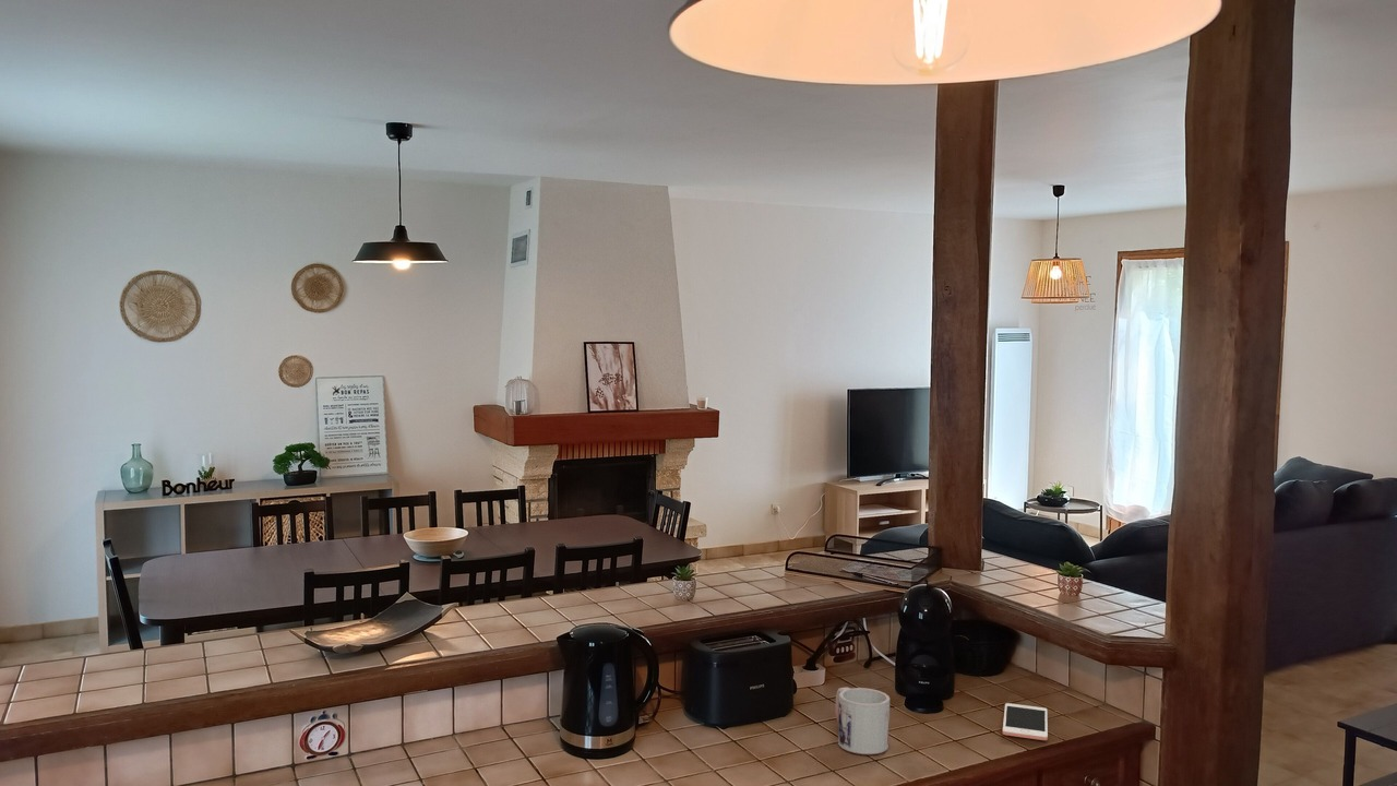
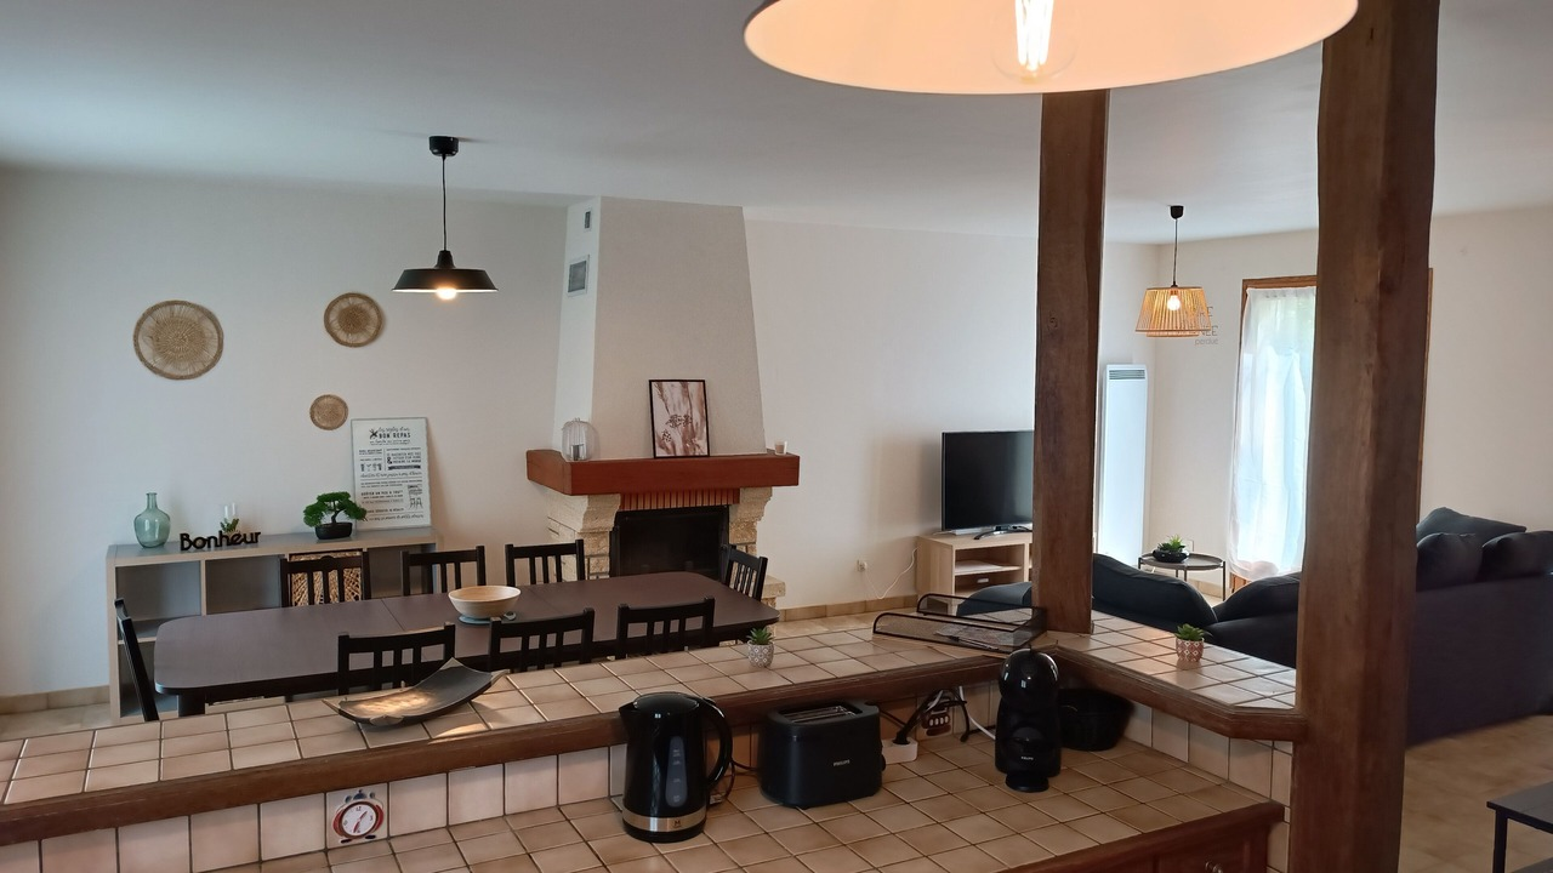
- cell phone (1025, 720)
- mug (858, 716)
